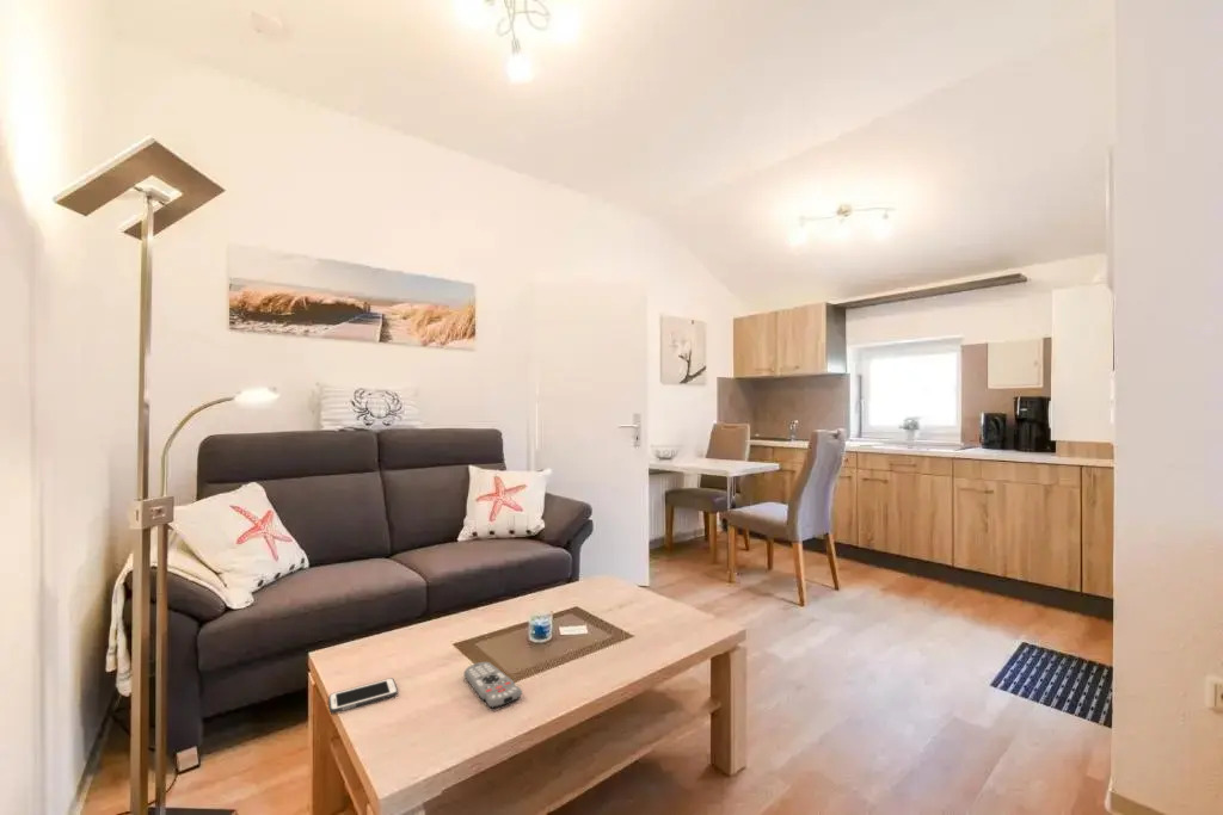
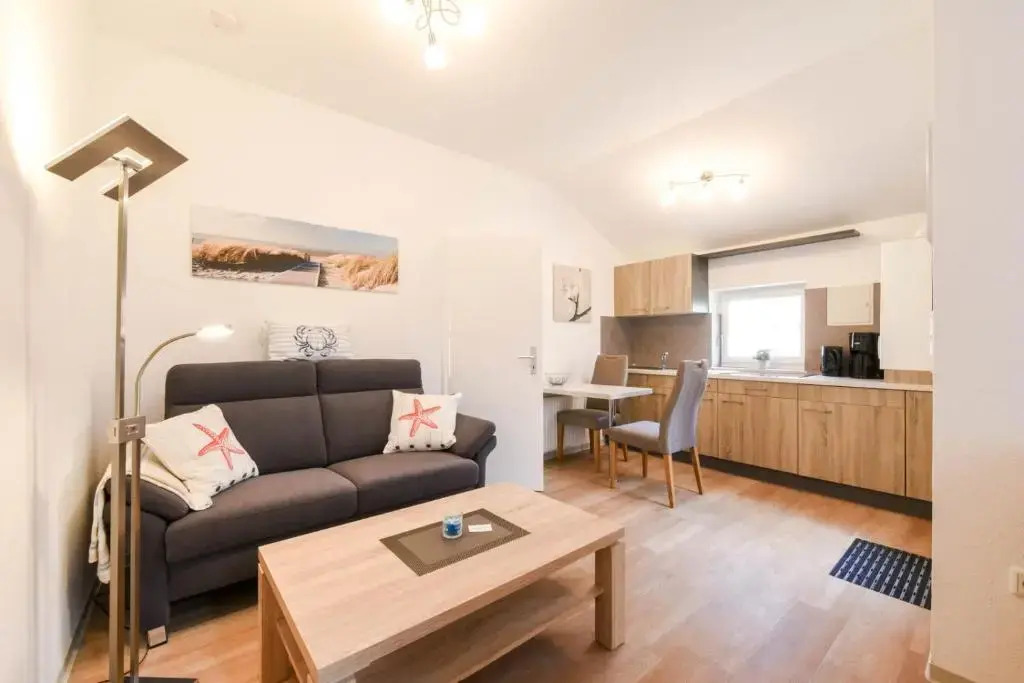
- cell phone (363, 694)
- remote control (490, 683)
